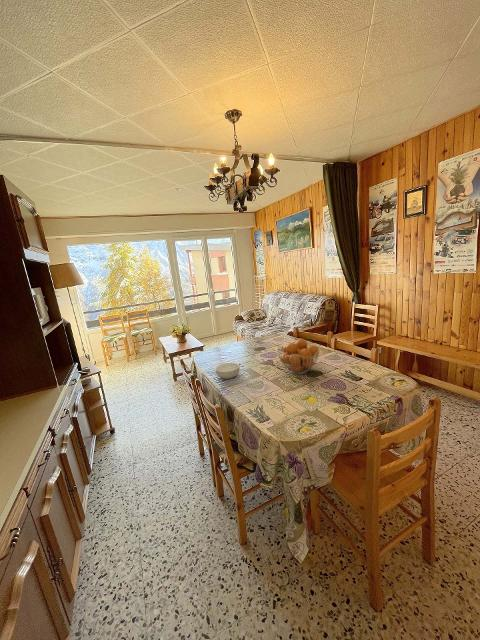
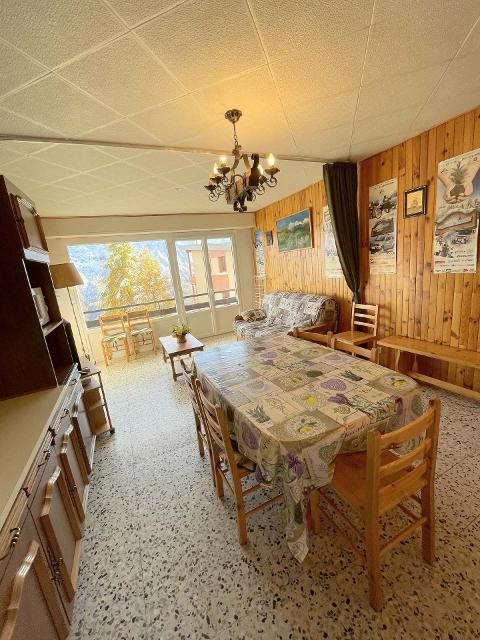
- fruit basket (298, 356)
- cereal bowl (227, 371)
